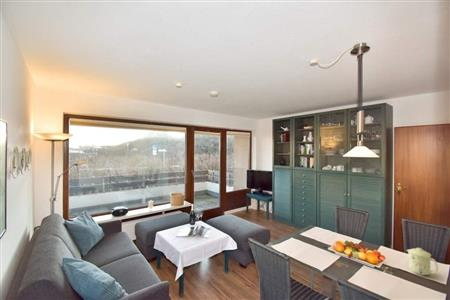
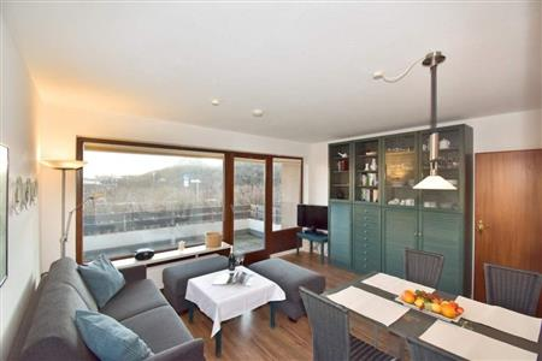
- mug (421, 261)
